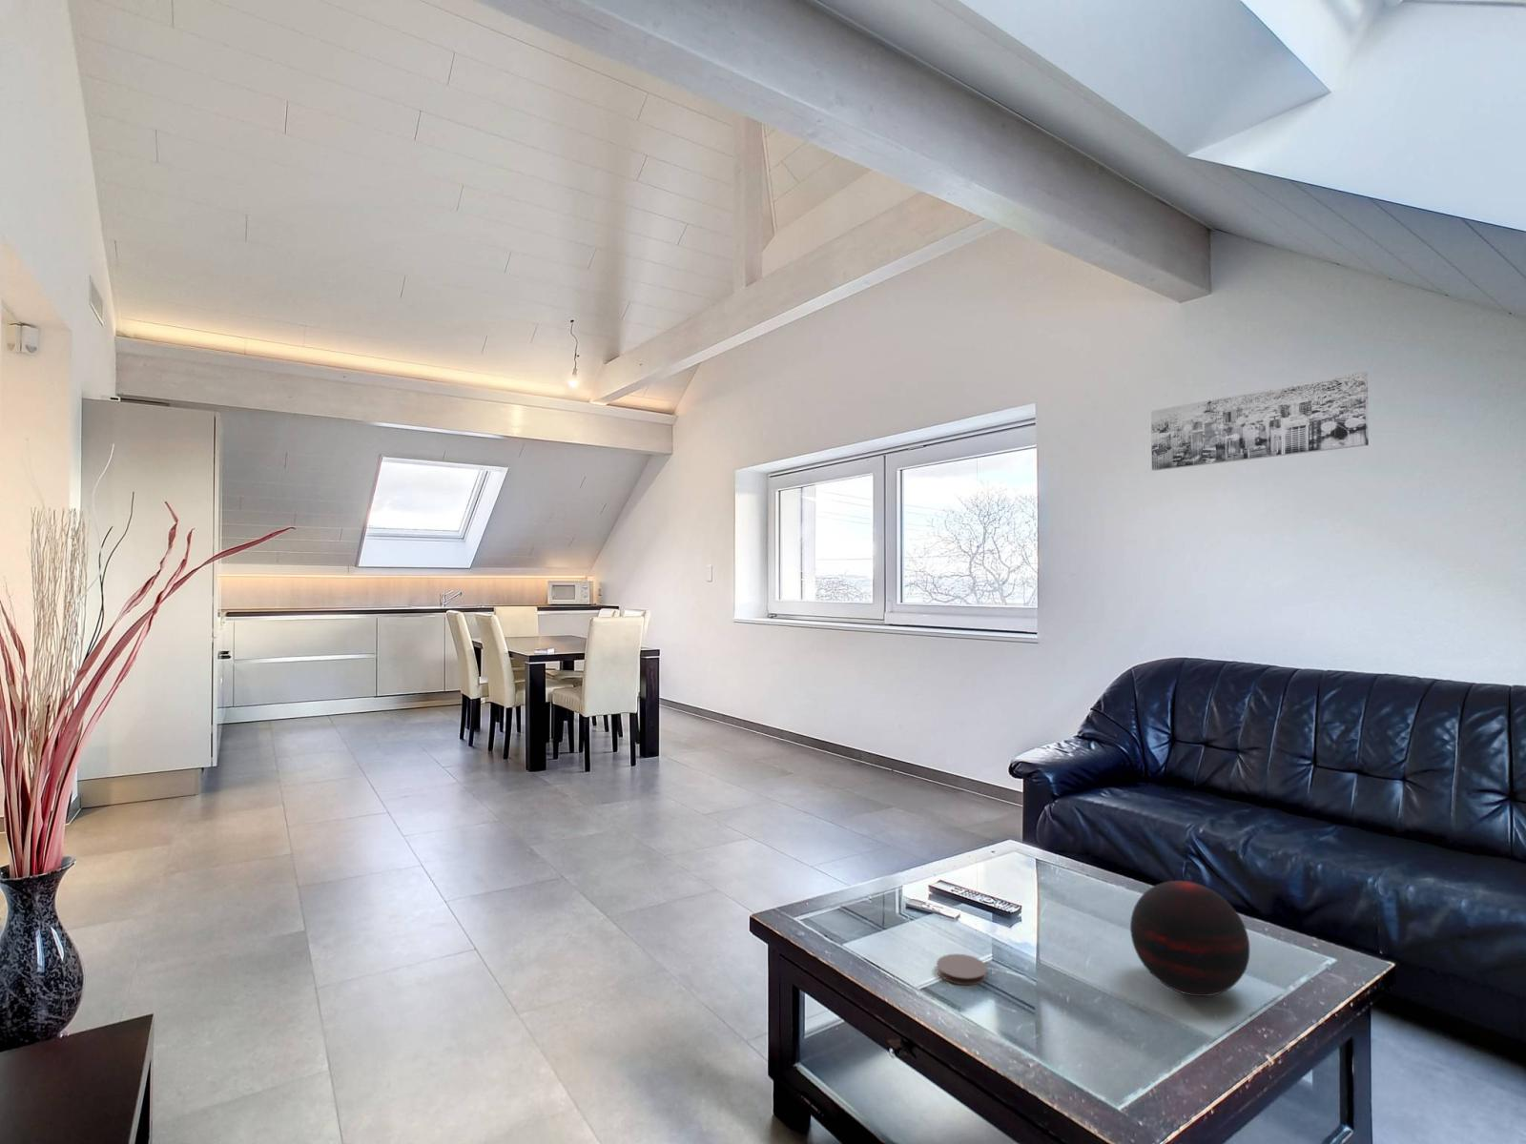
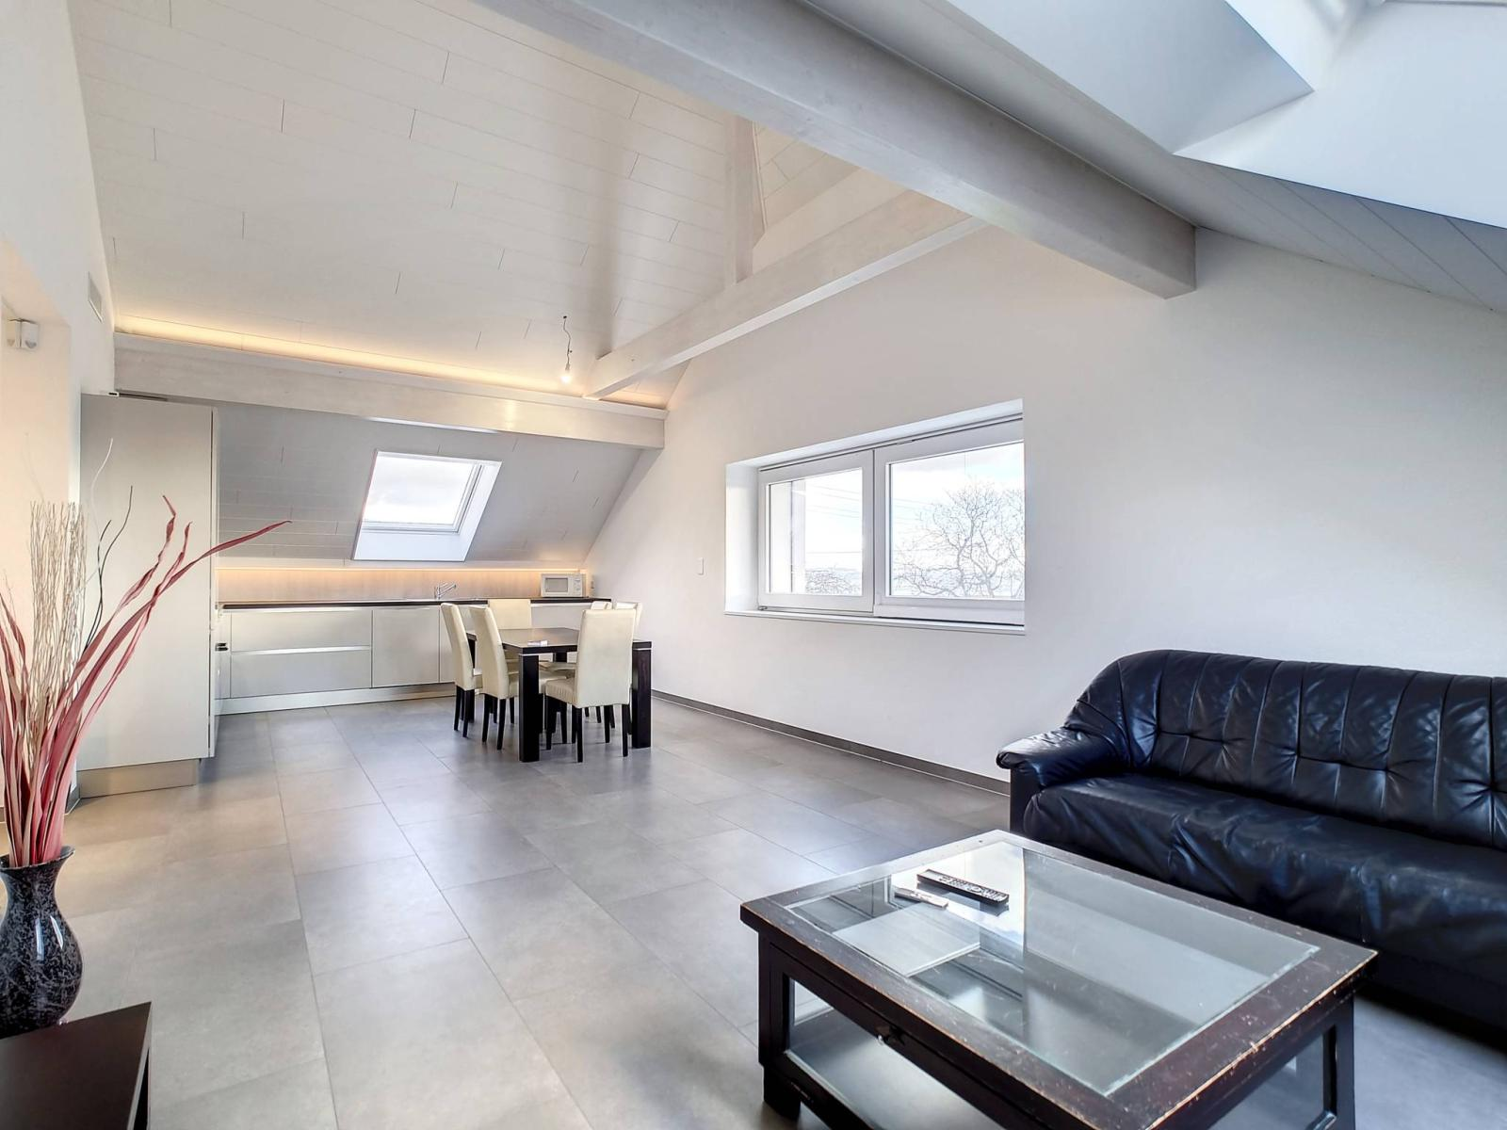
- coaster (961, 969)
- decorative orb (1187, 936)
- wall art (1248, 427)
